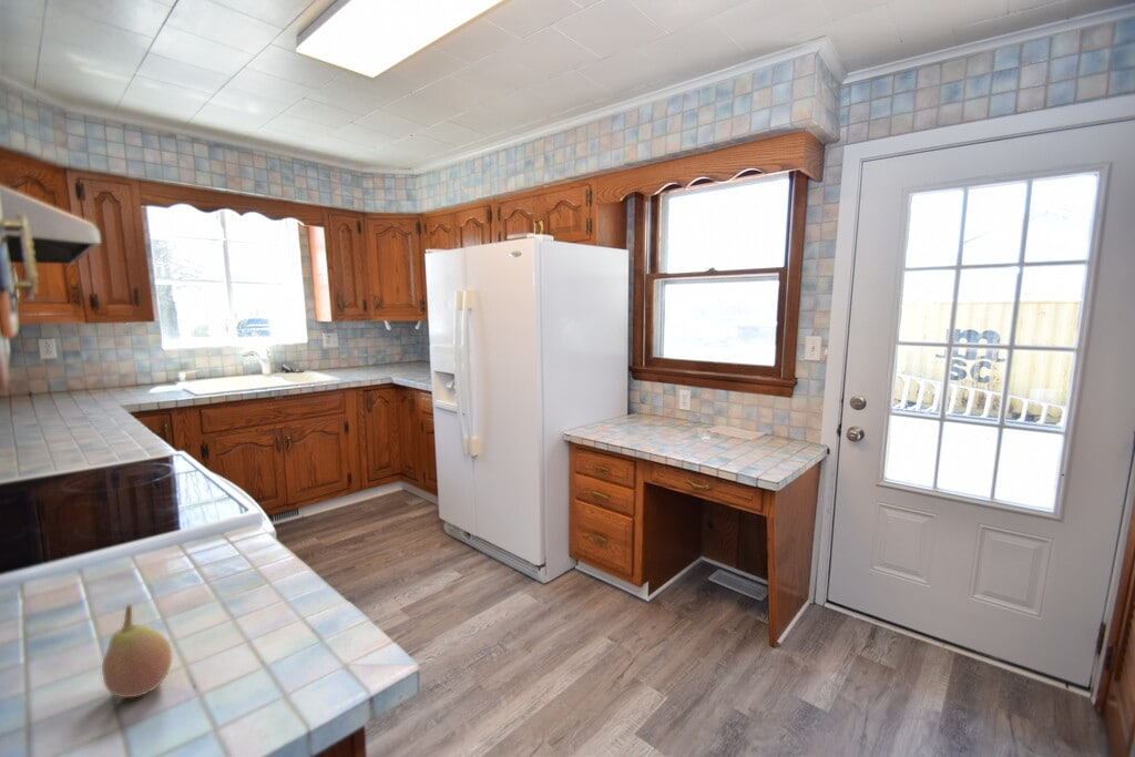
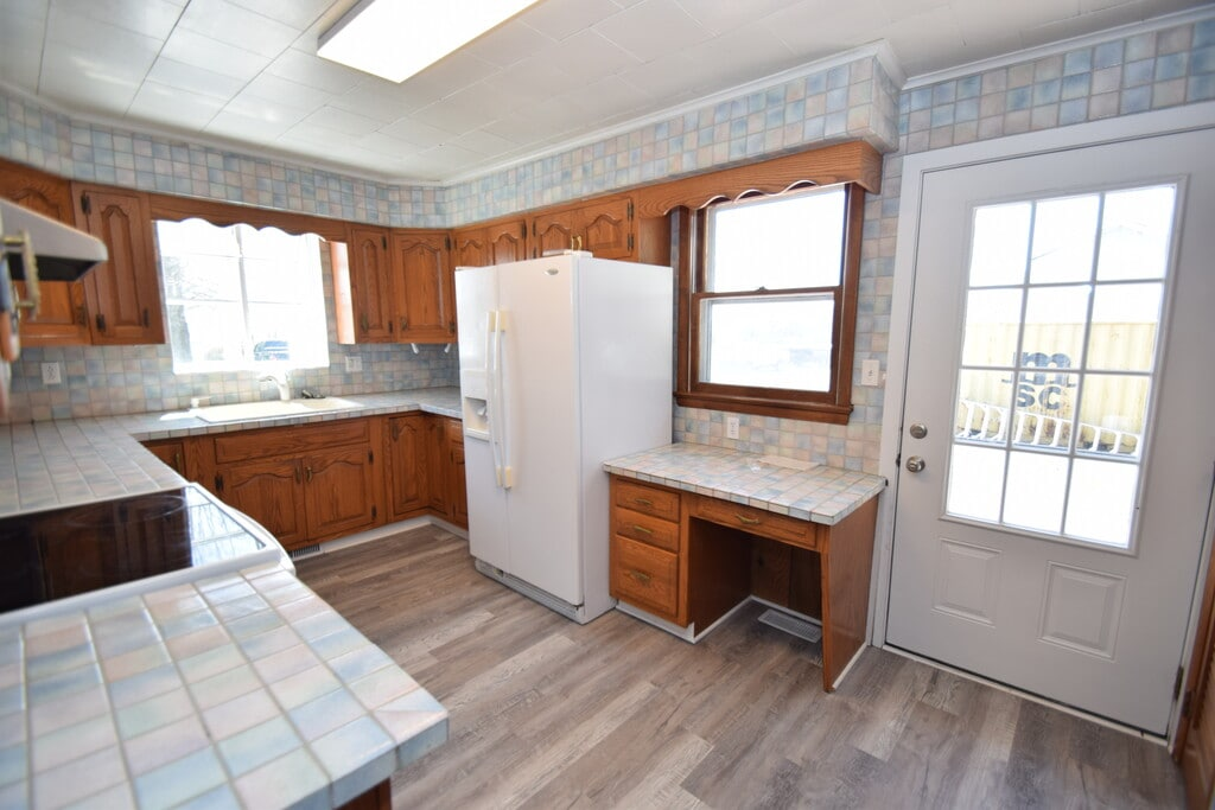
- fruit (136, 648)
